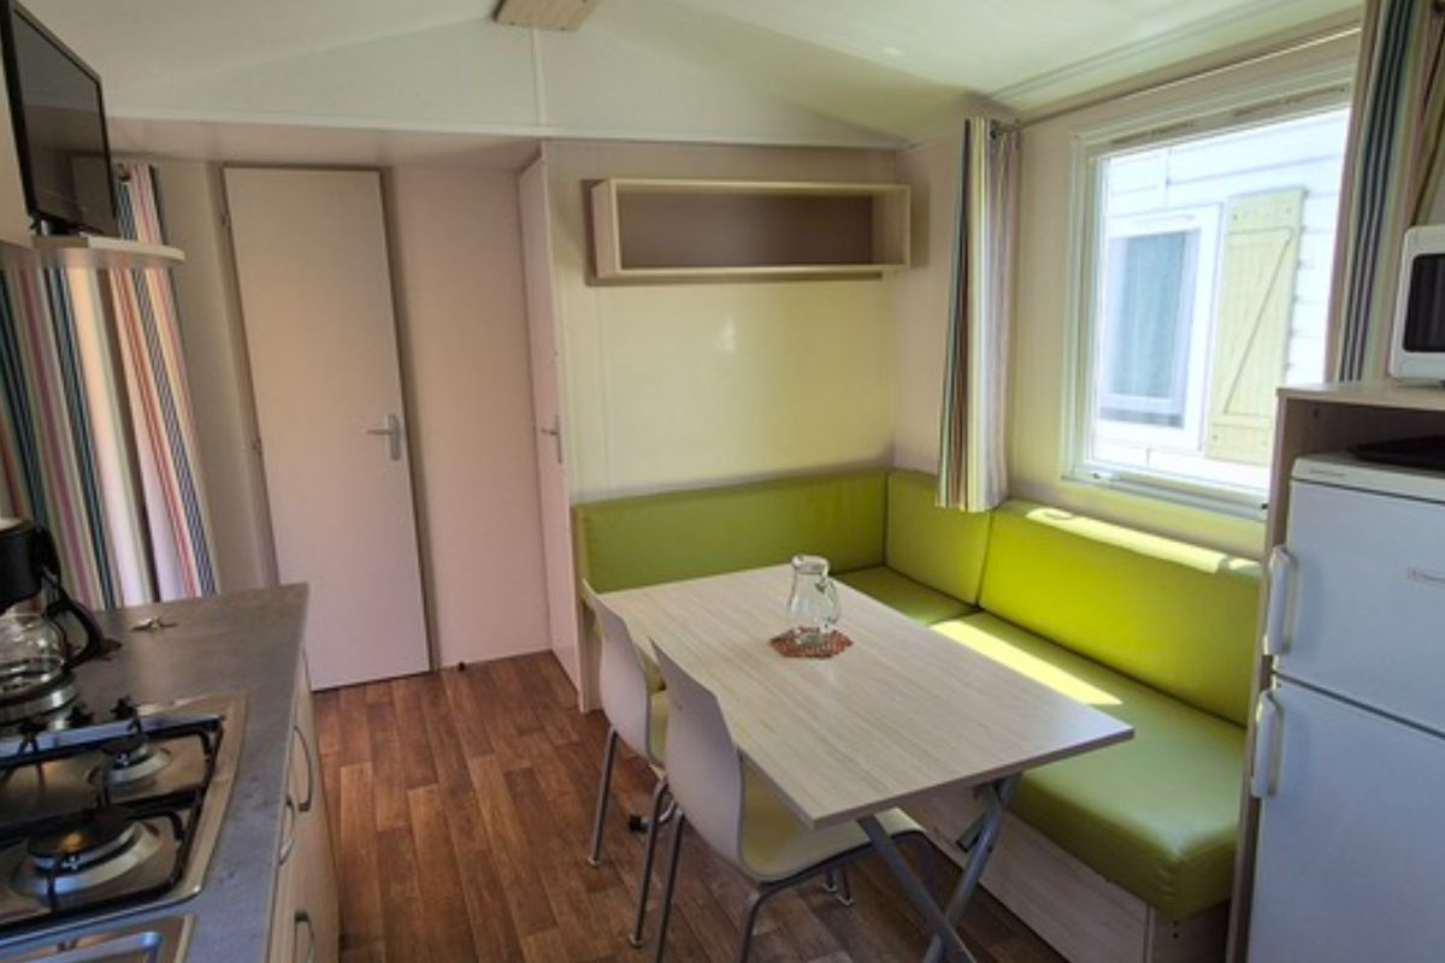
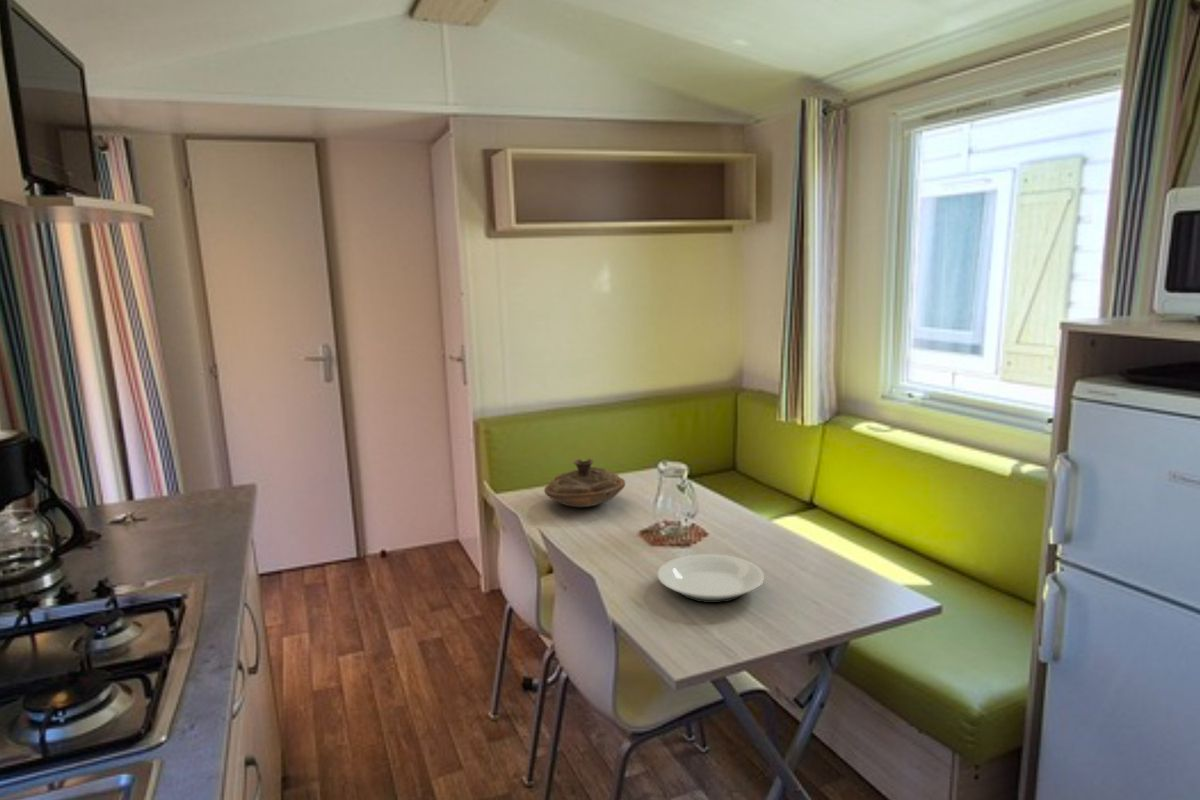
+ plate (710, 581)
+ decorative bowl (584, 481)
